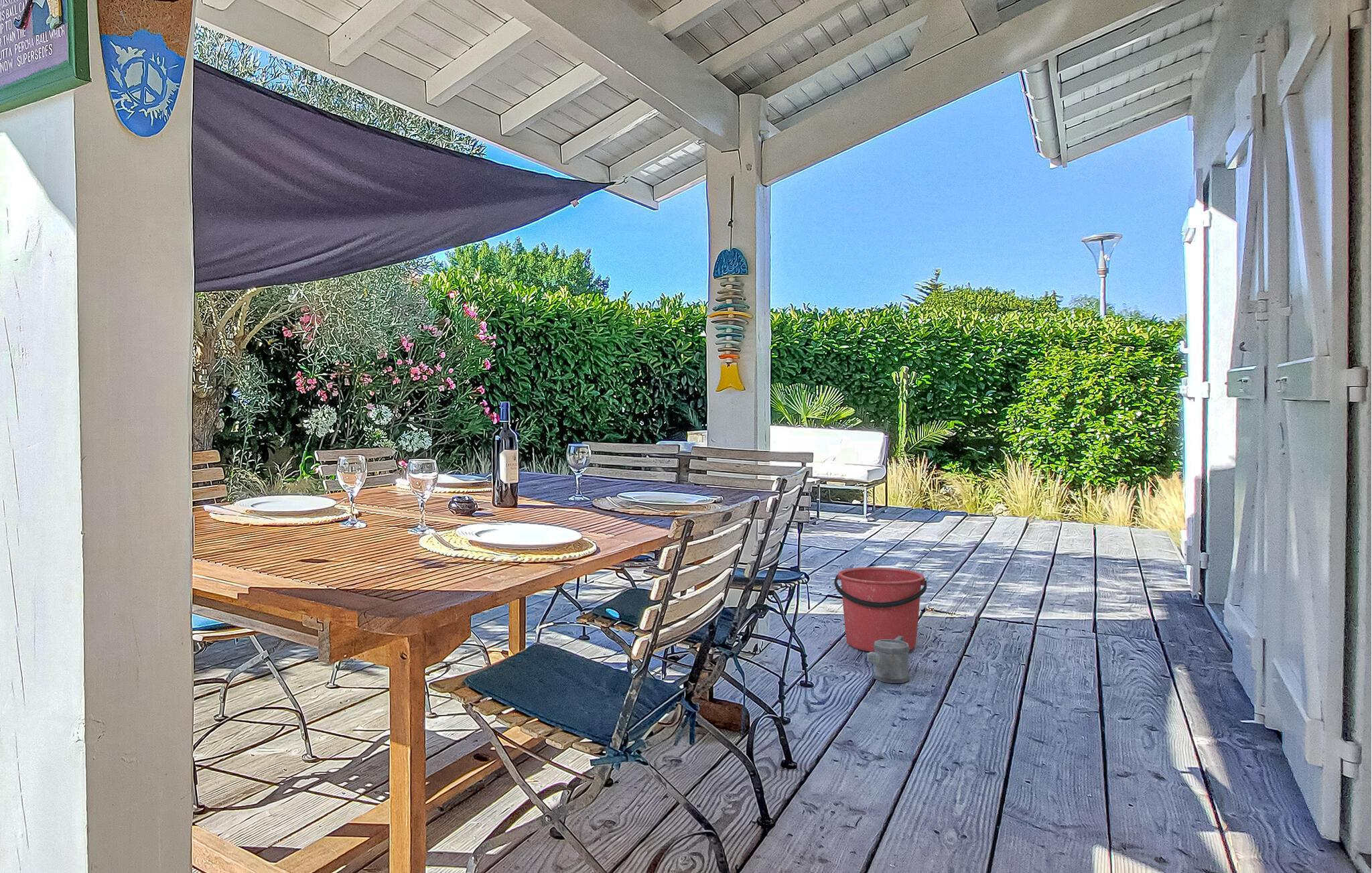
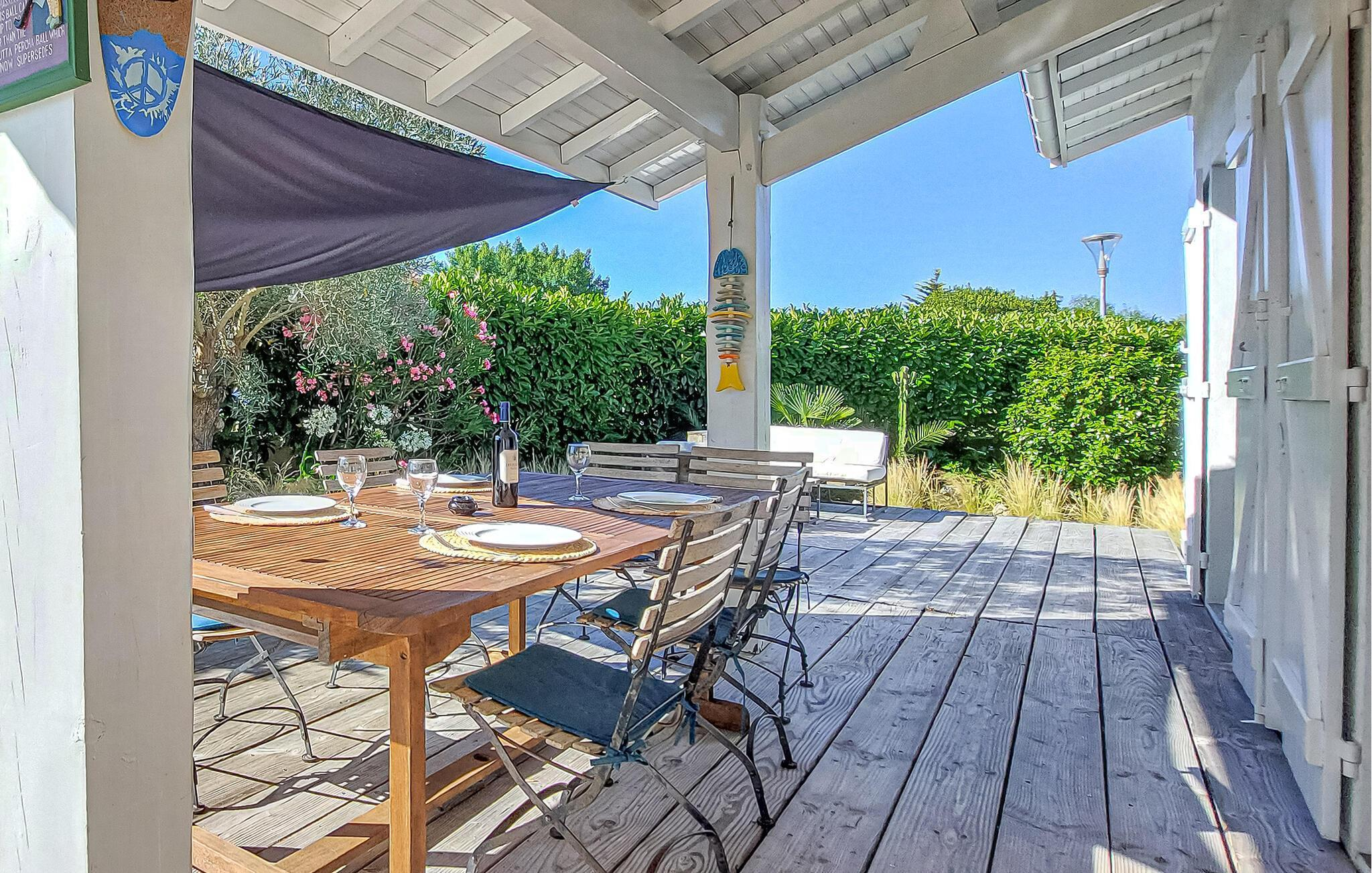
- watering can (888, 661)
- bucket (880, 609)
